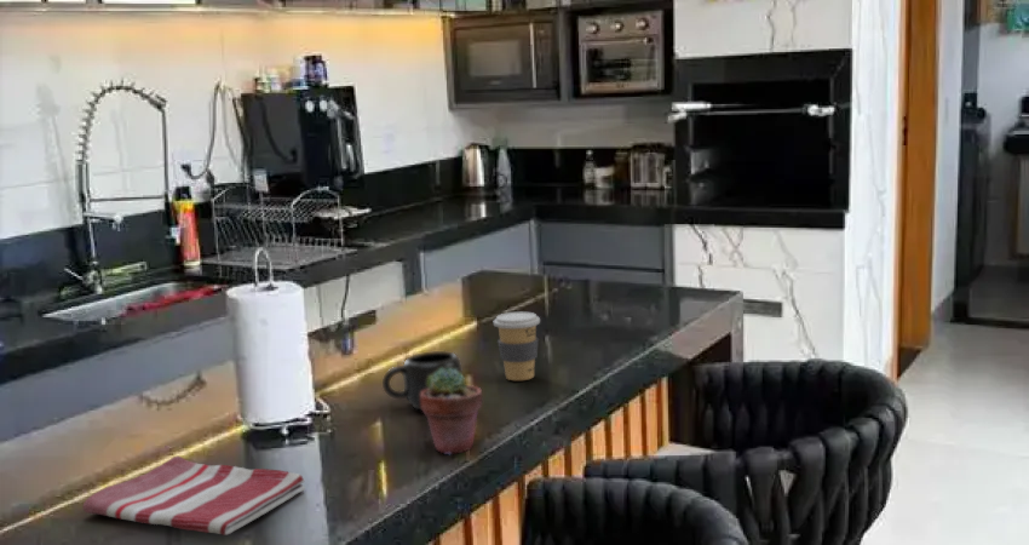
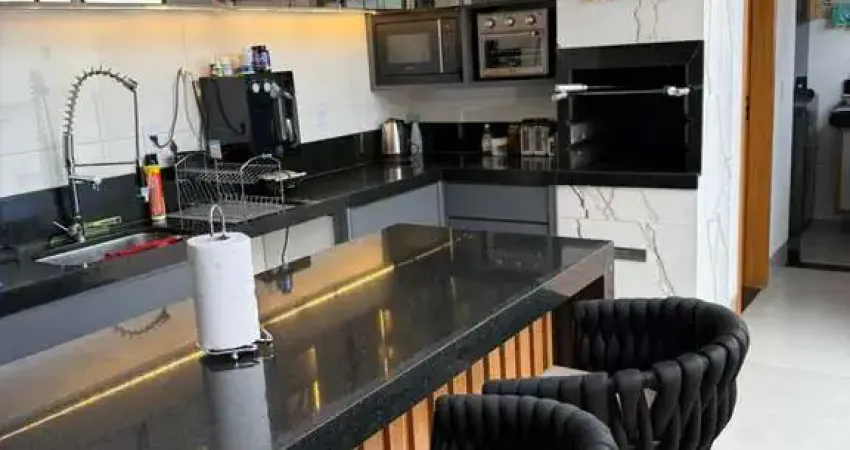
- mug (426, 380)
- coffee cup (518, 346)
- potted succulent (452, 407)
- dish towel (196, 493)
